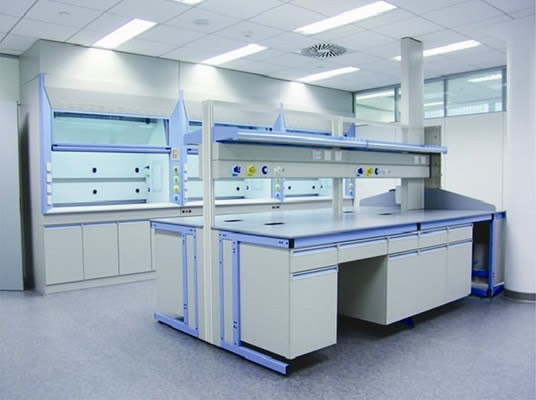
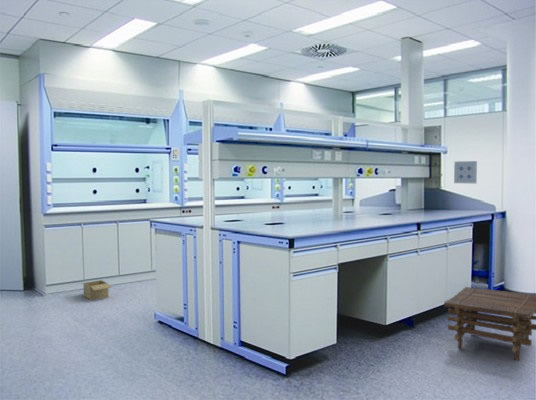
+ stool (494, 322)
+ wall art (465, 172)
+ cardboard box (95, 289)
